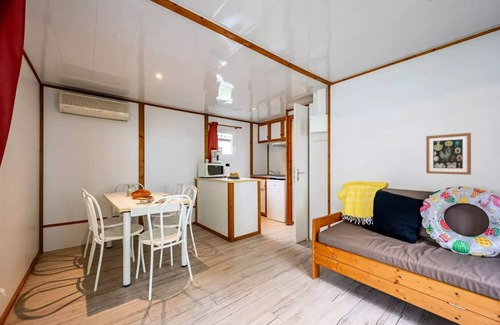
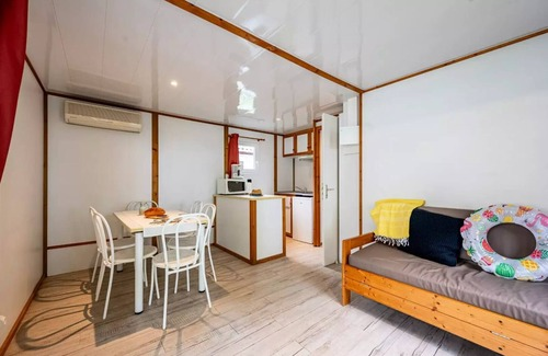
- wall art (447, 154)
